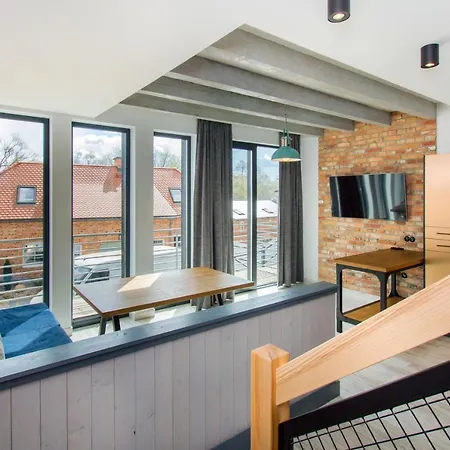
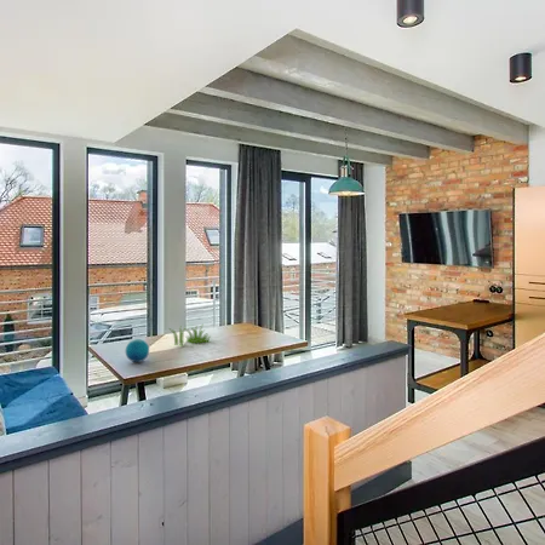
+ plant (189, 333)
+ decorative orb (137, 350)
